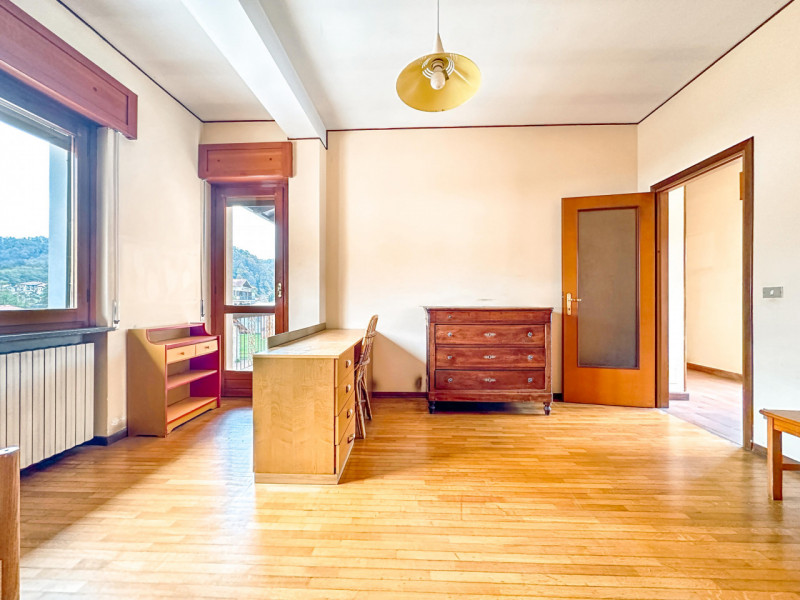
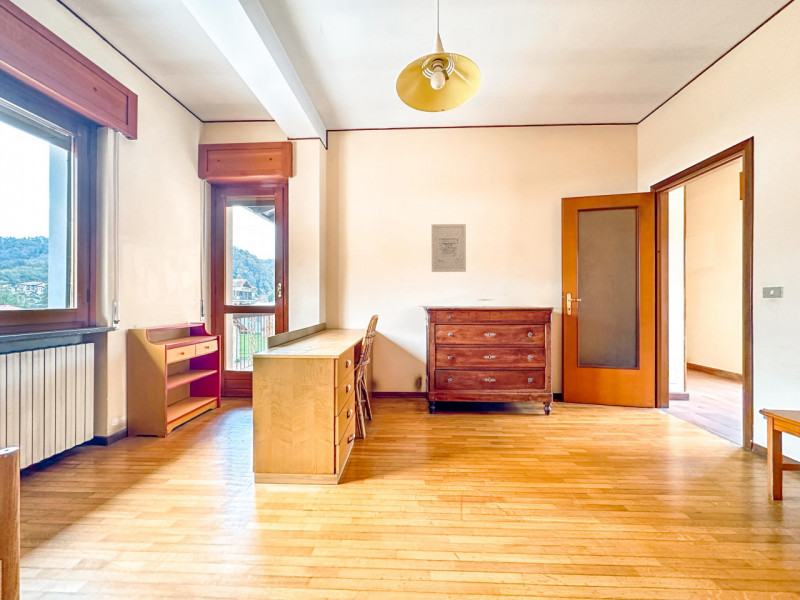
+ wall art (448, 248)
